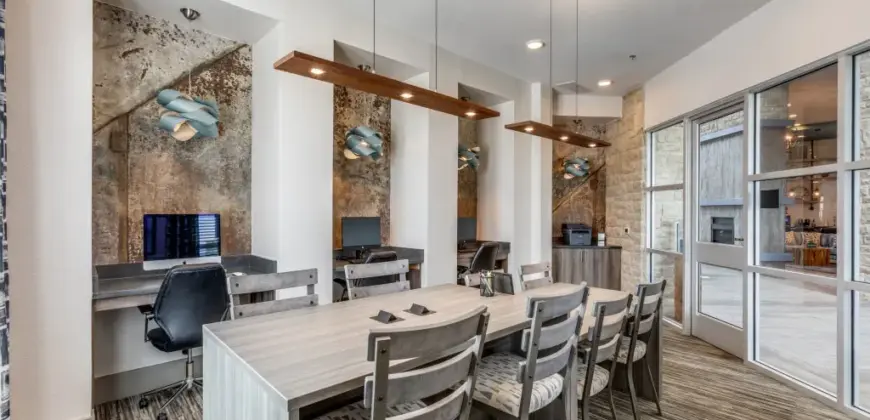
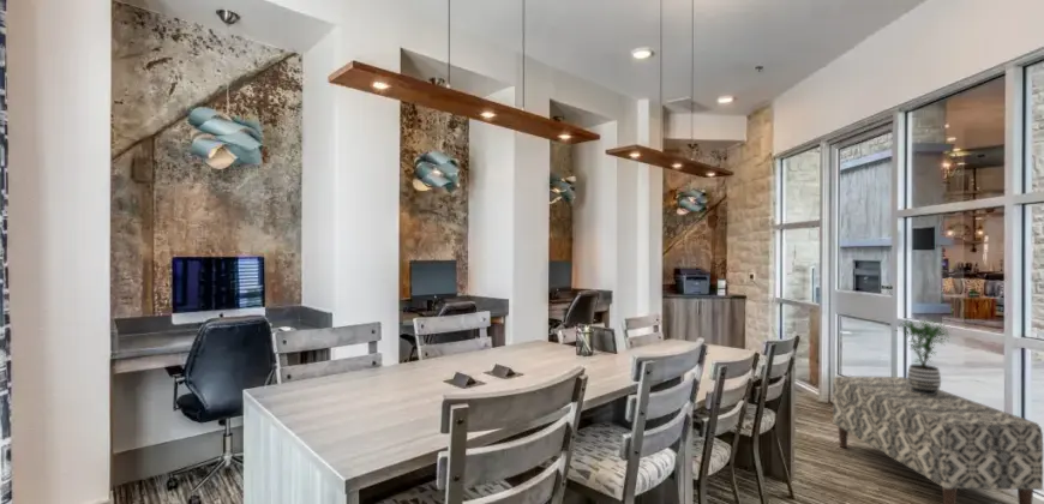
+ potted plant (924, 354)
+ bench (920, 436)
